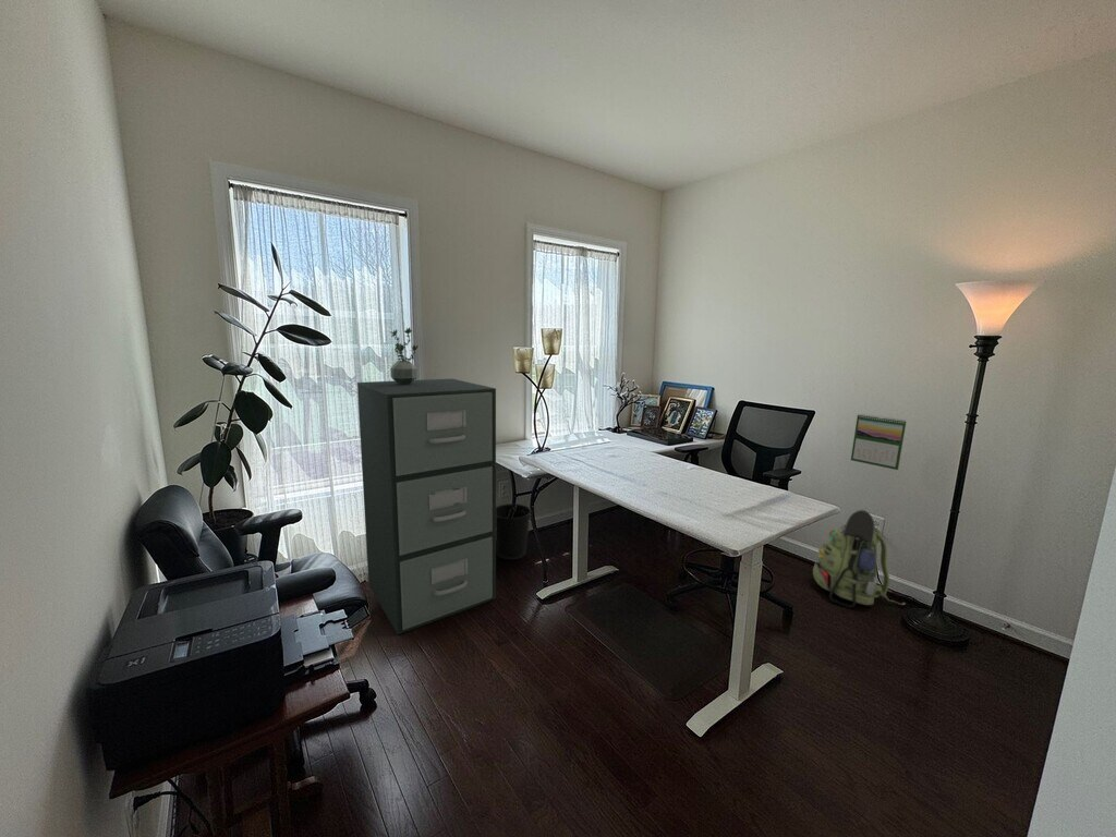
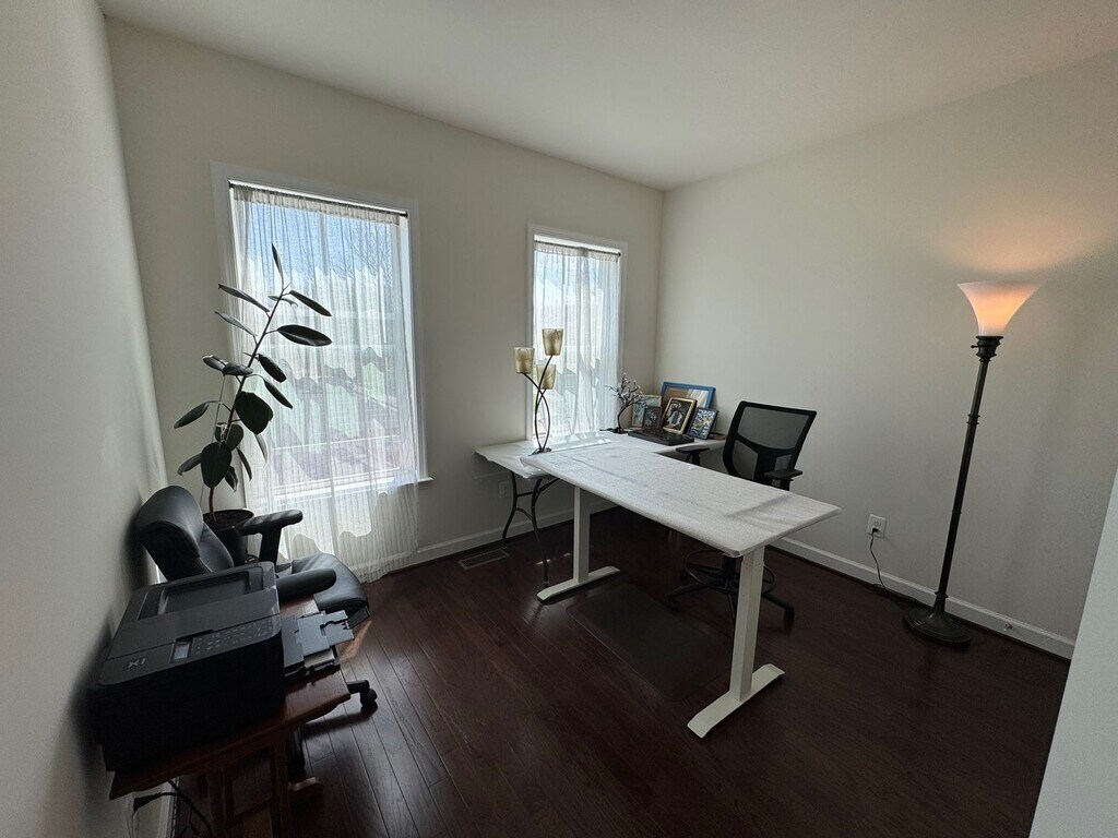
- filing cabinet (429, 494)
- potted plant (403, 355)
- calendar (877, 440)
- wastebasket (511, 531)
- backpack (861, 551)
